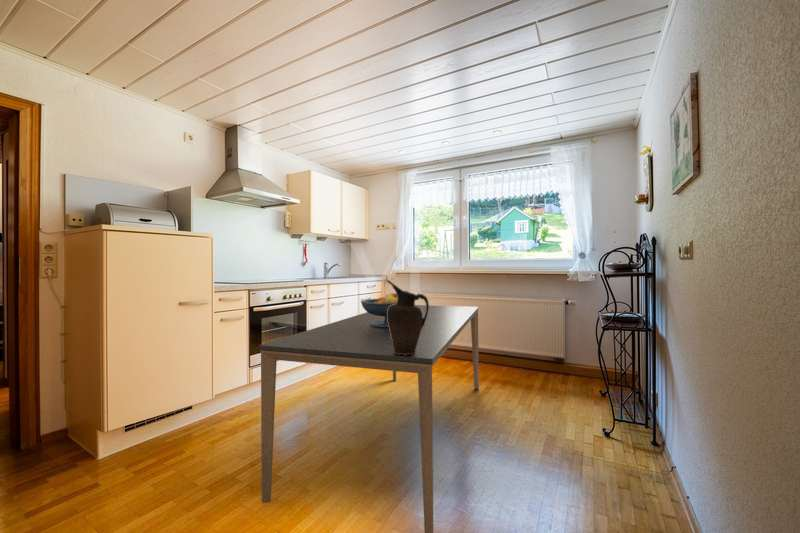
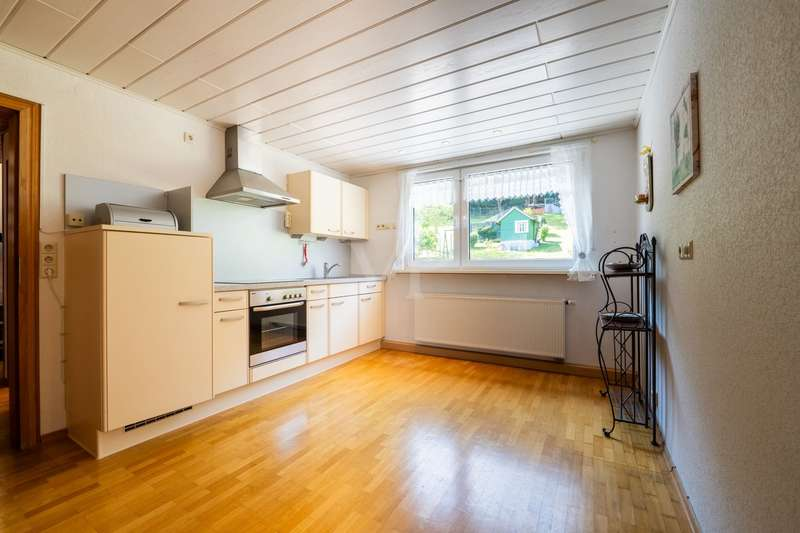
- dining table (404, 371)
- fruit bowl (386, 308)
- ceramic pitcher (405, 315)
